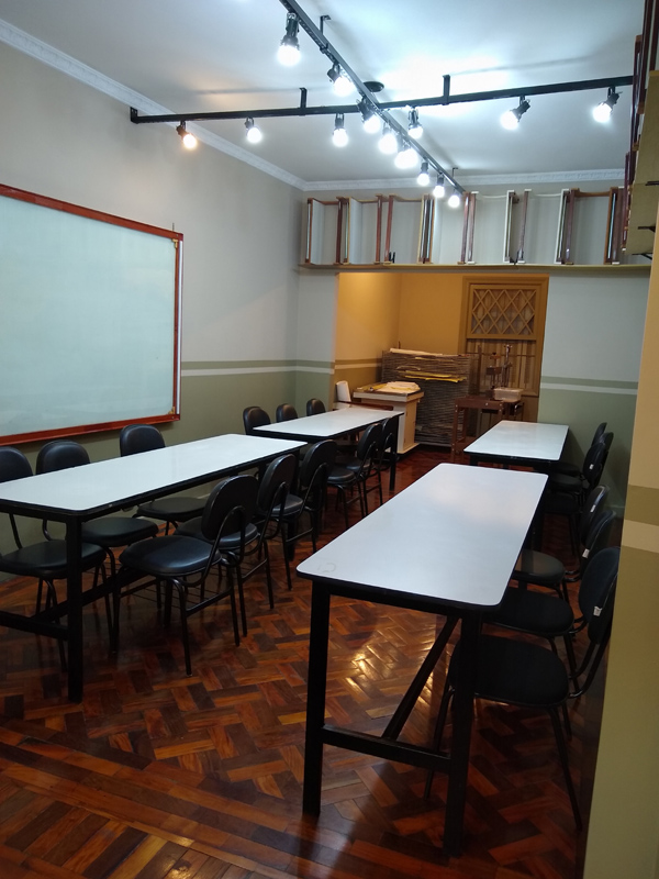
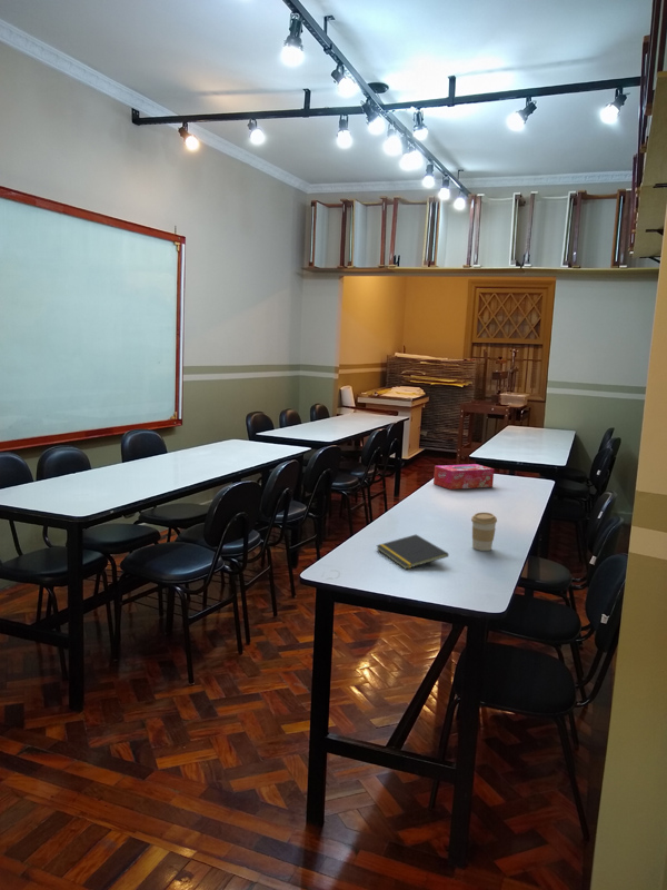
+ tissue box (464, 476)
+ notepad (410, 551)
+ coffee cup (482, 531)
